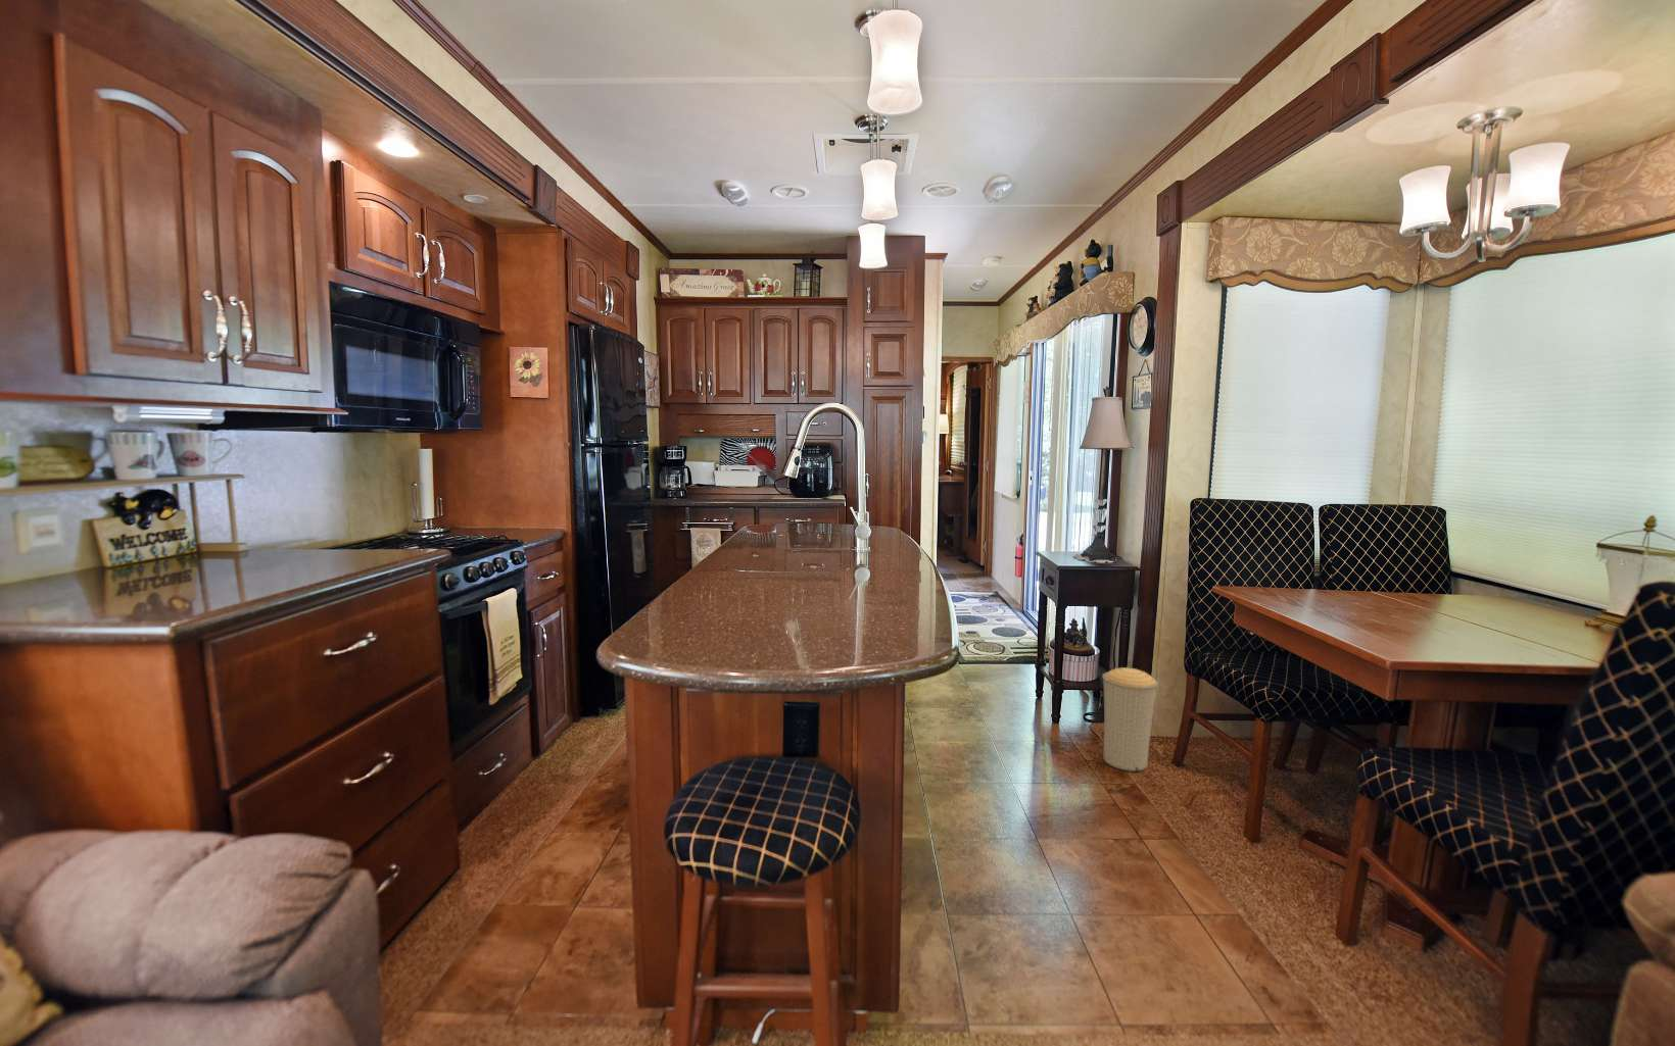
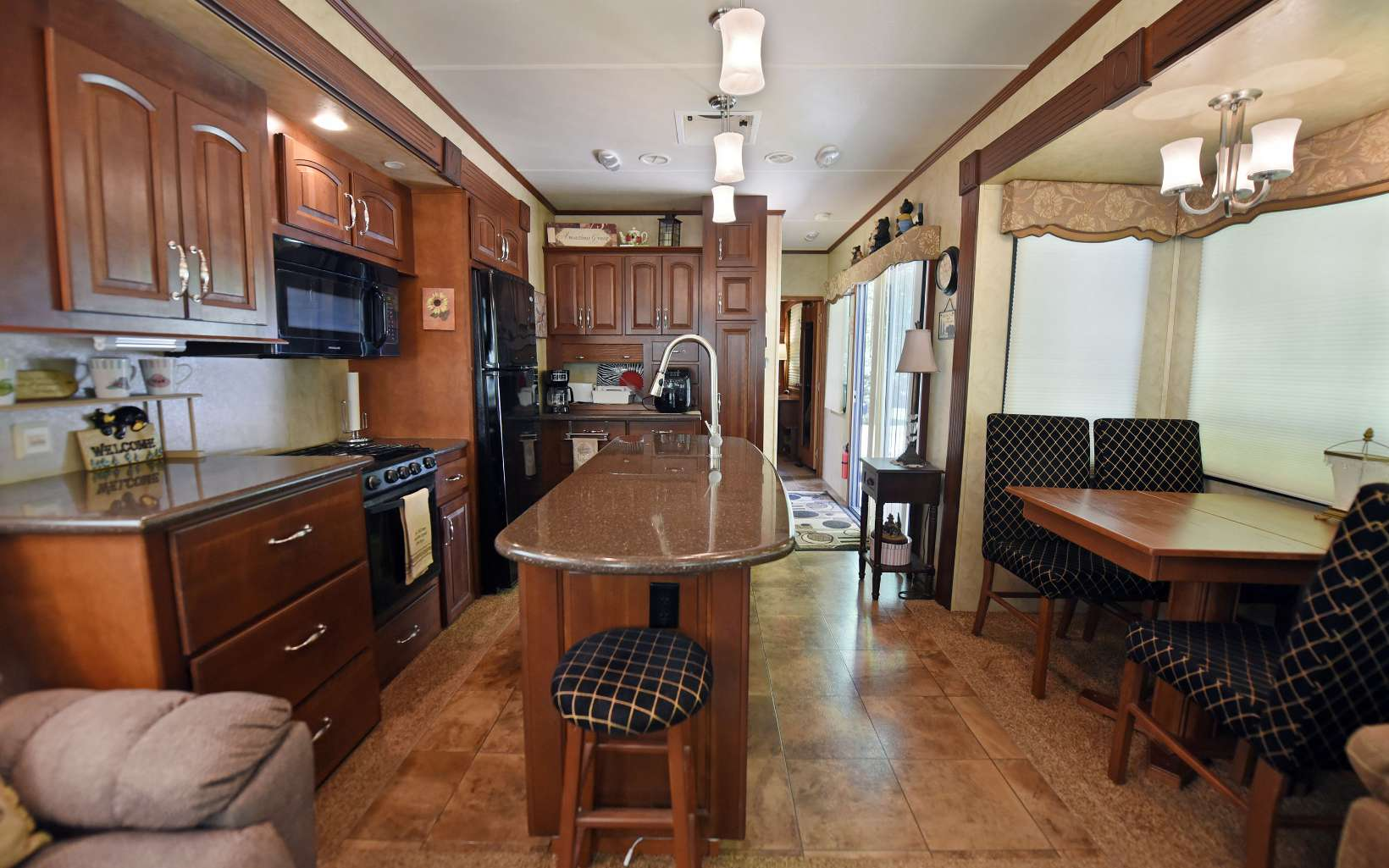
- trash can (1128, 716)
